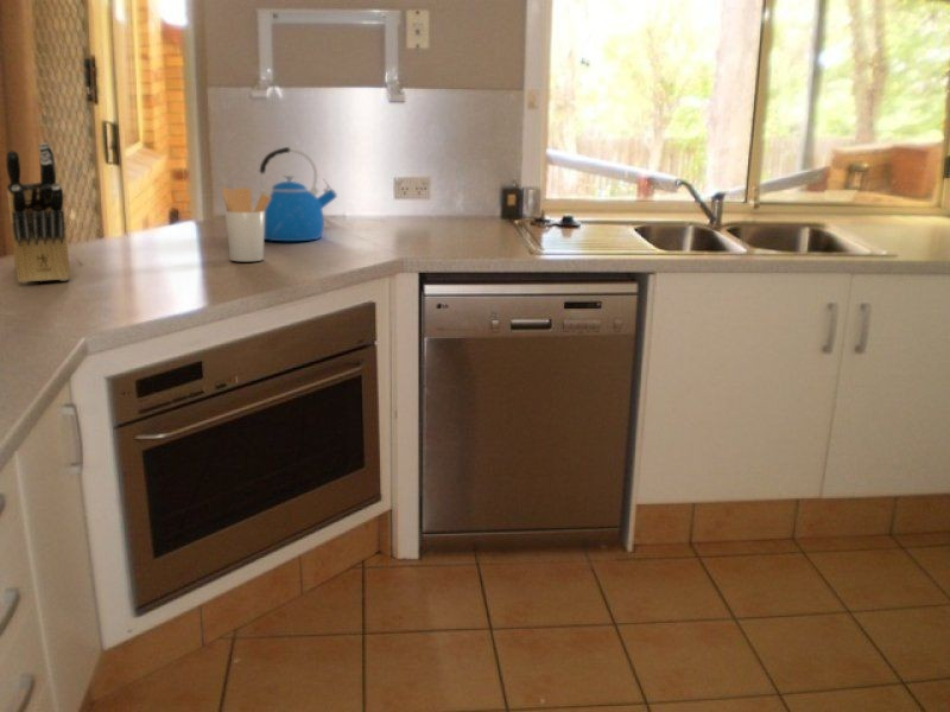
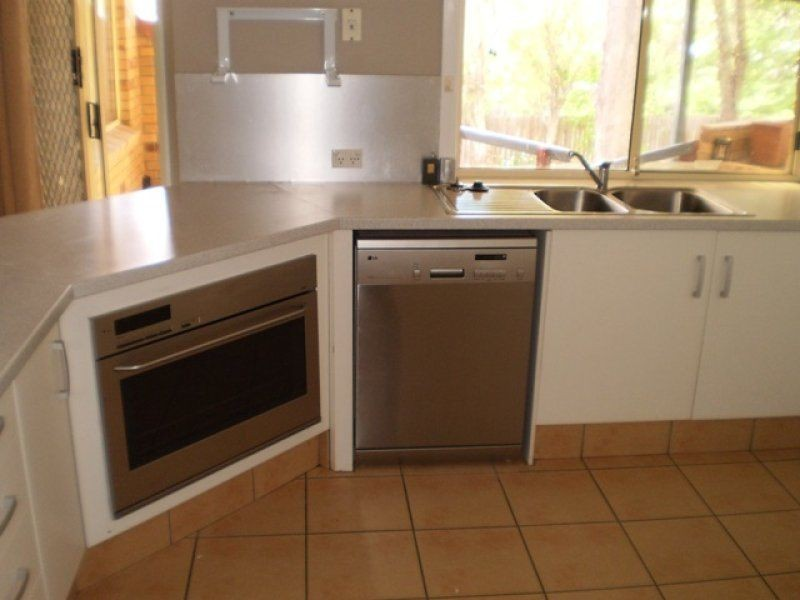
- kettle (297, 192)
- utensil holder (242, 222)
- knife block (36, 210)
